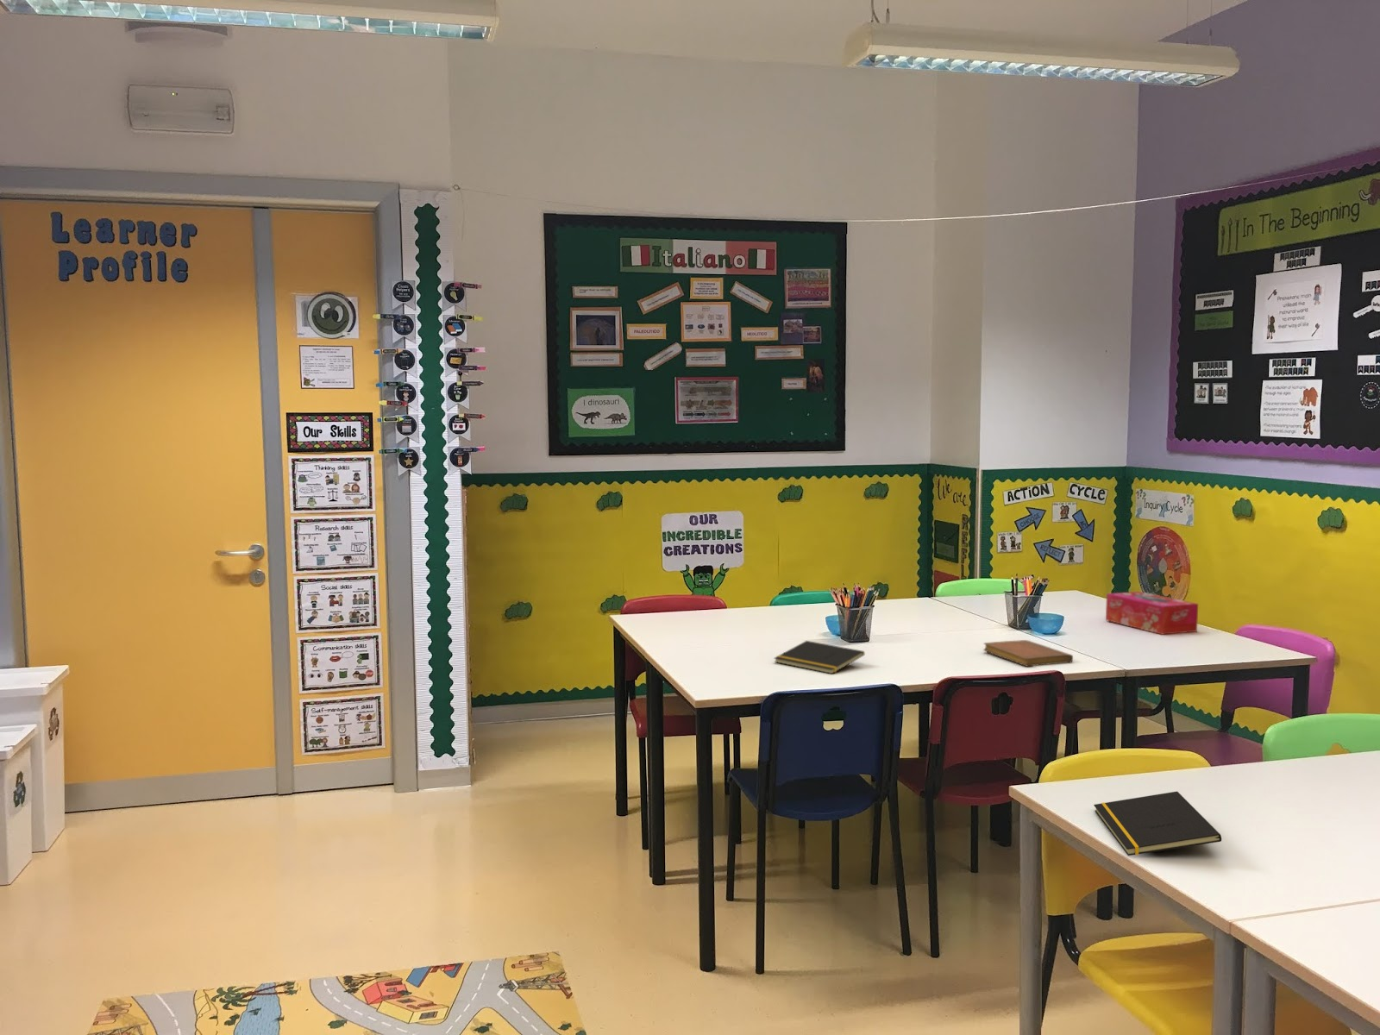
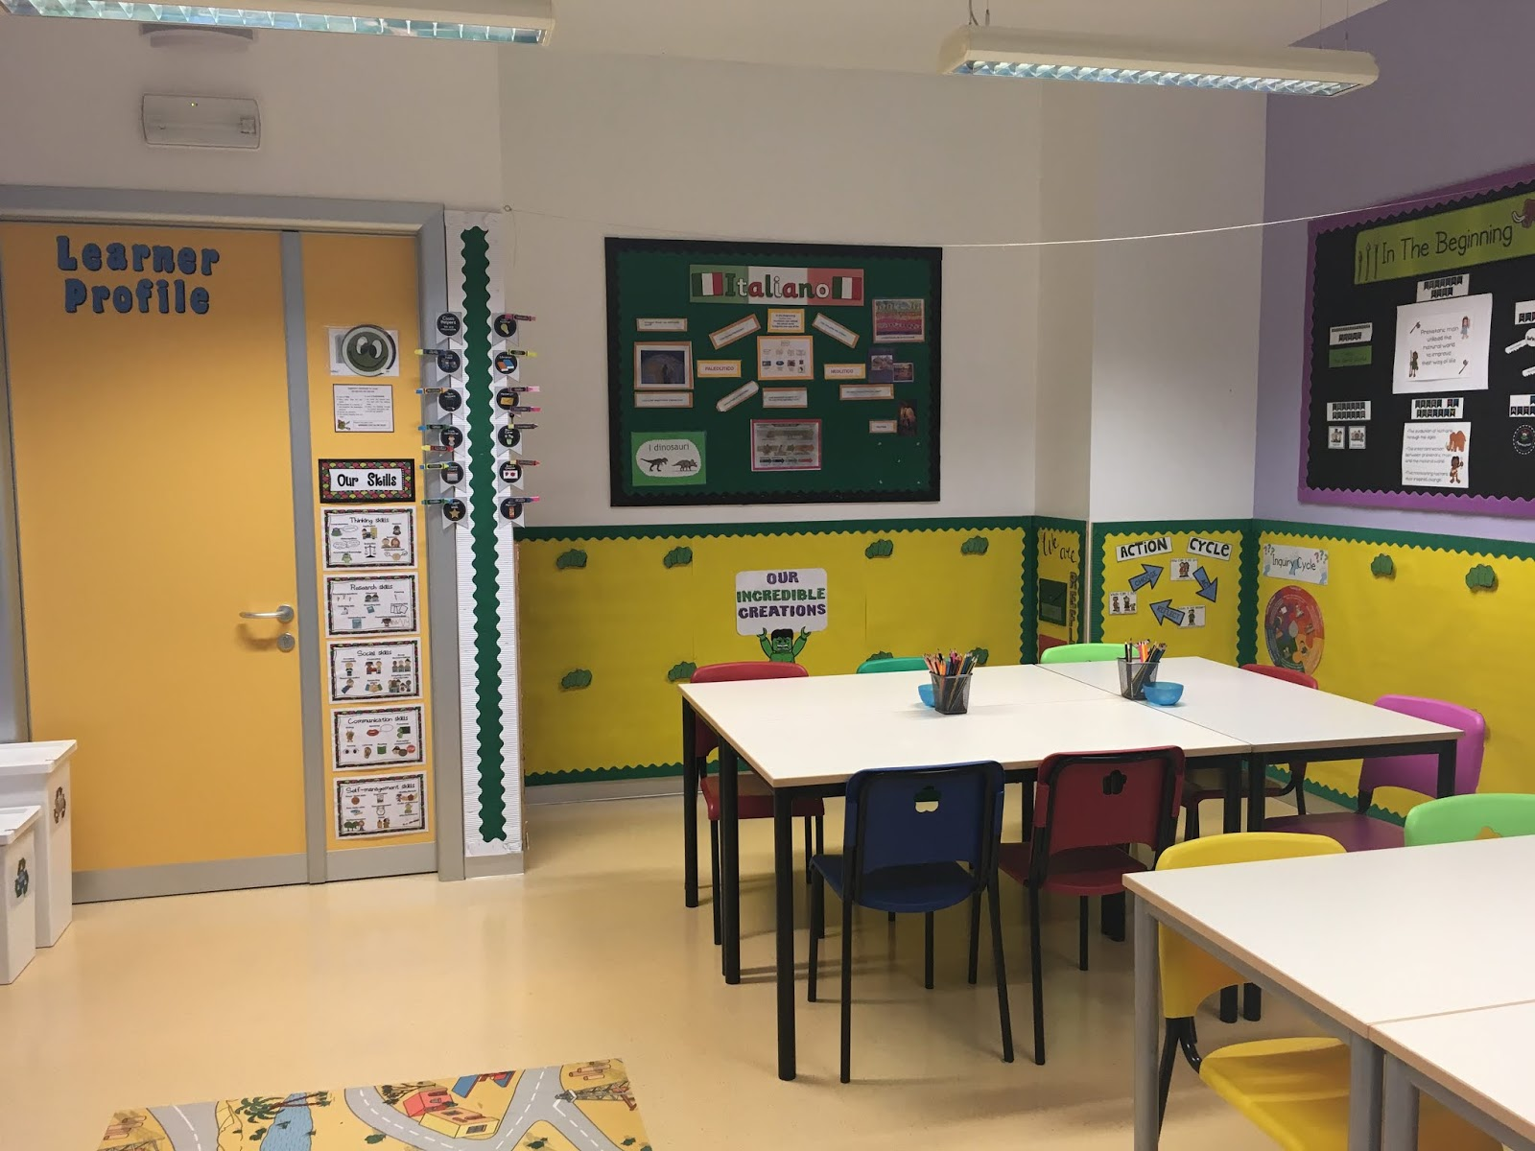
- notepad (818, 657)
- notepad (1154, 822)
- tissue box (1151, 611)
- notebook (1027, 652)
